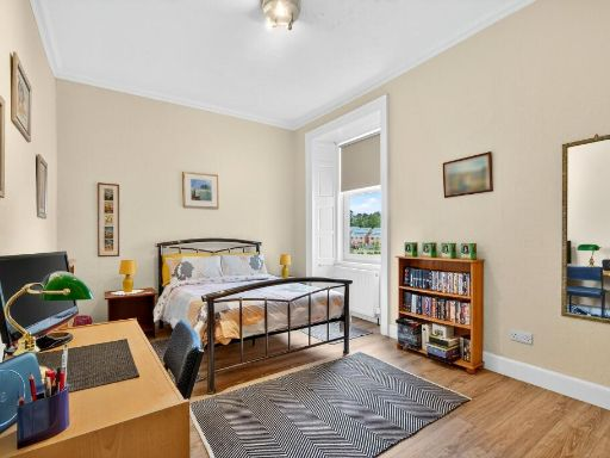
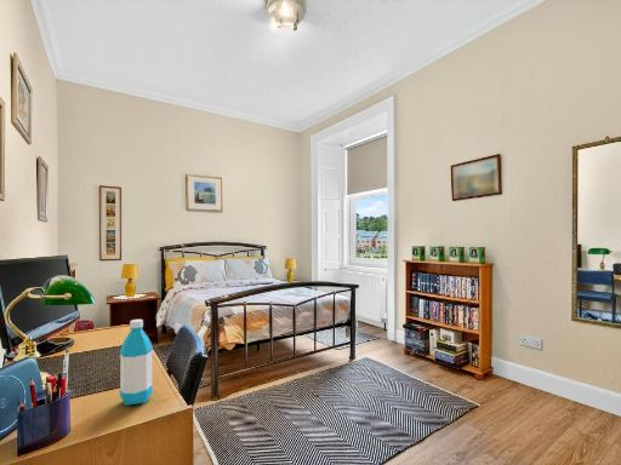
+ water bottle (136, 360)
